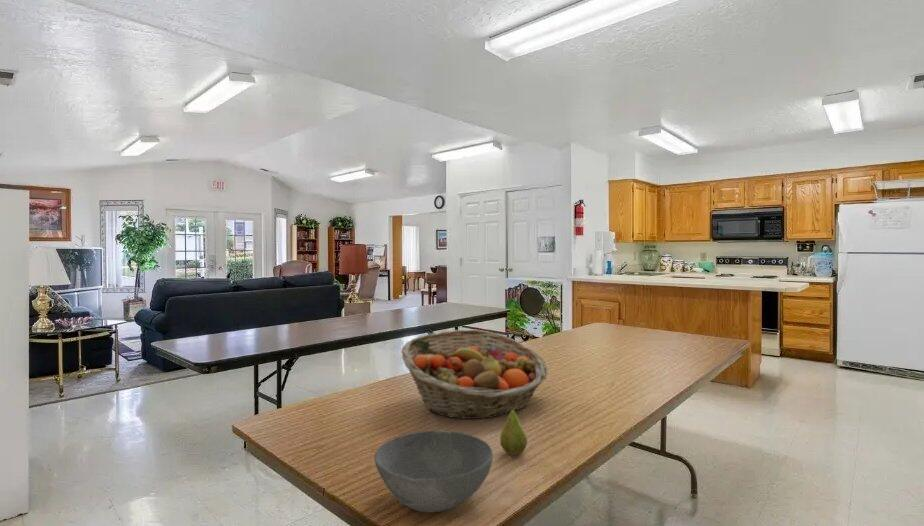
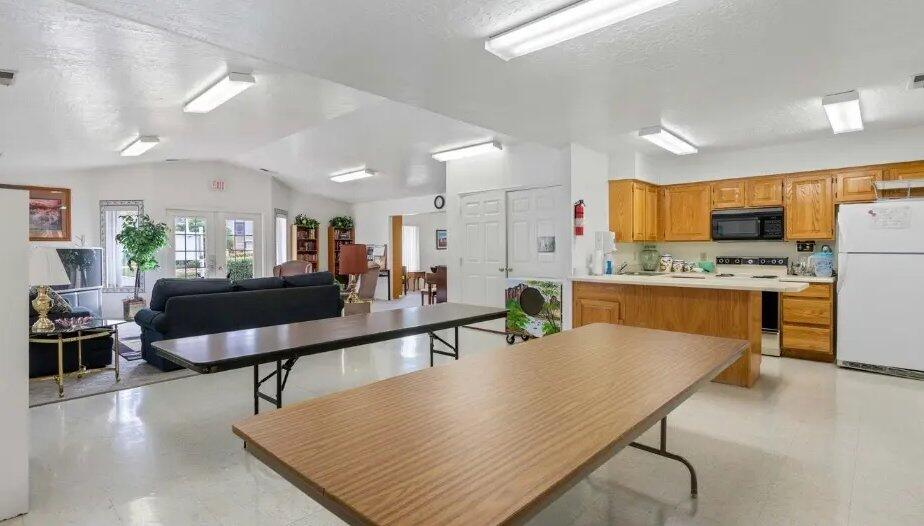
- fruit (513, 428)
- fruit basket (475, 369)
- bowl (434, 475)
